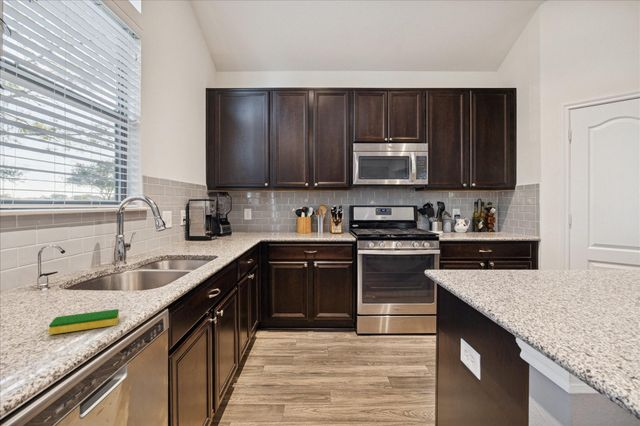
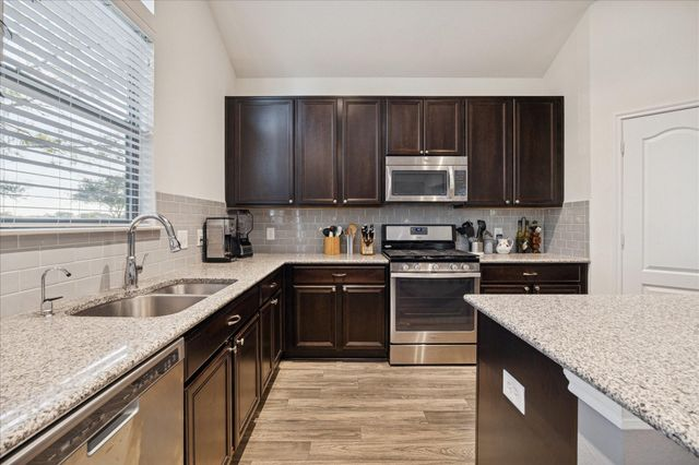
- dish sponge (86, 320)
